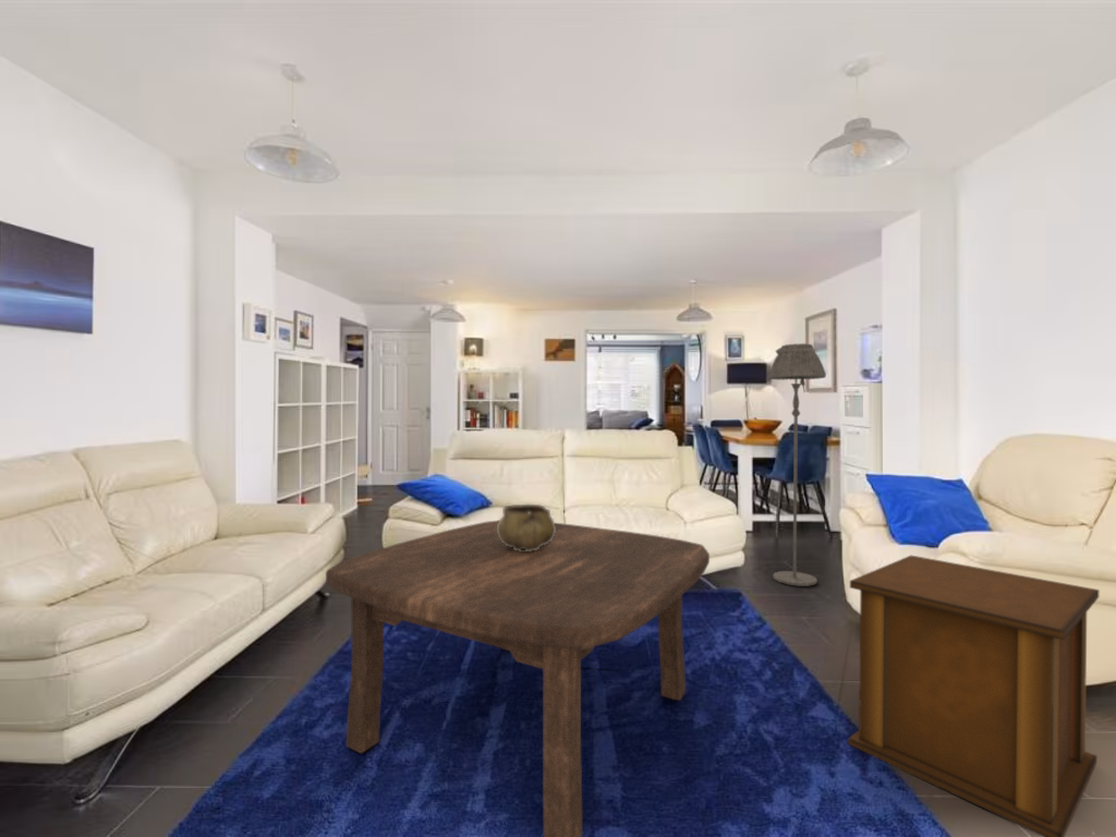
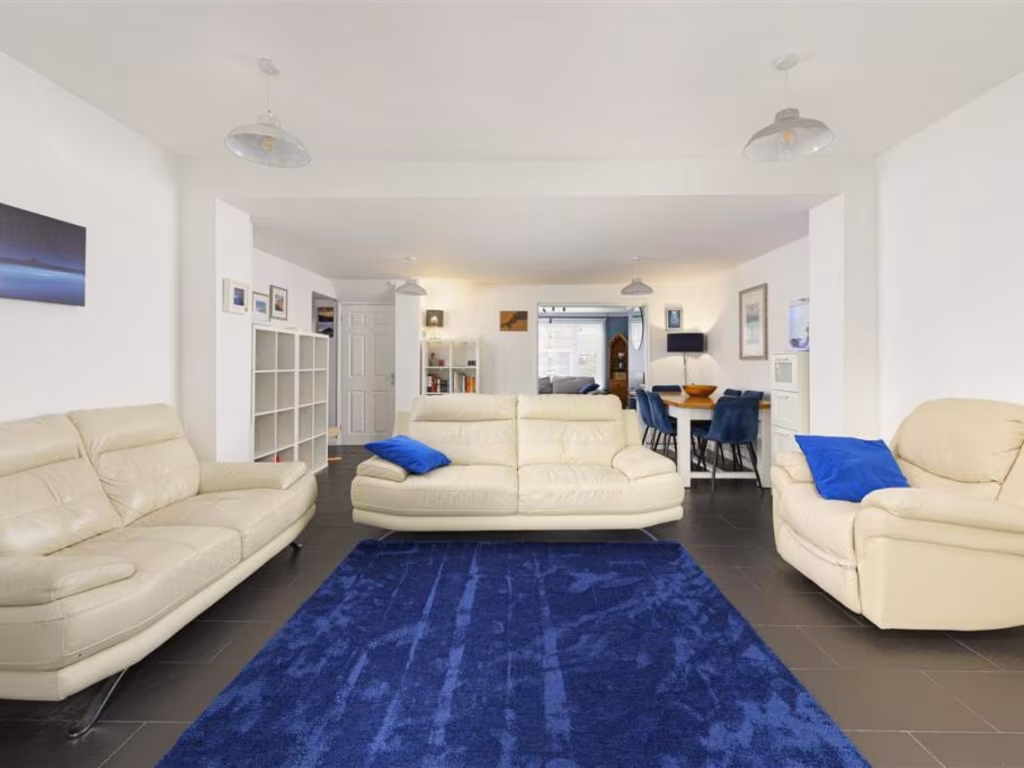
- decorative bowl (525, 527)
- side table (970, 669)
- coffee table (531, 636)
- floor lamp (796, 462)
